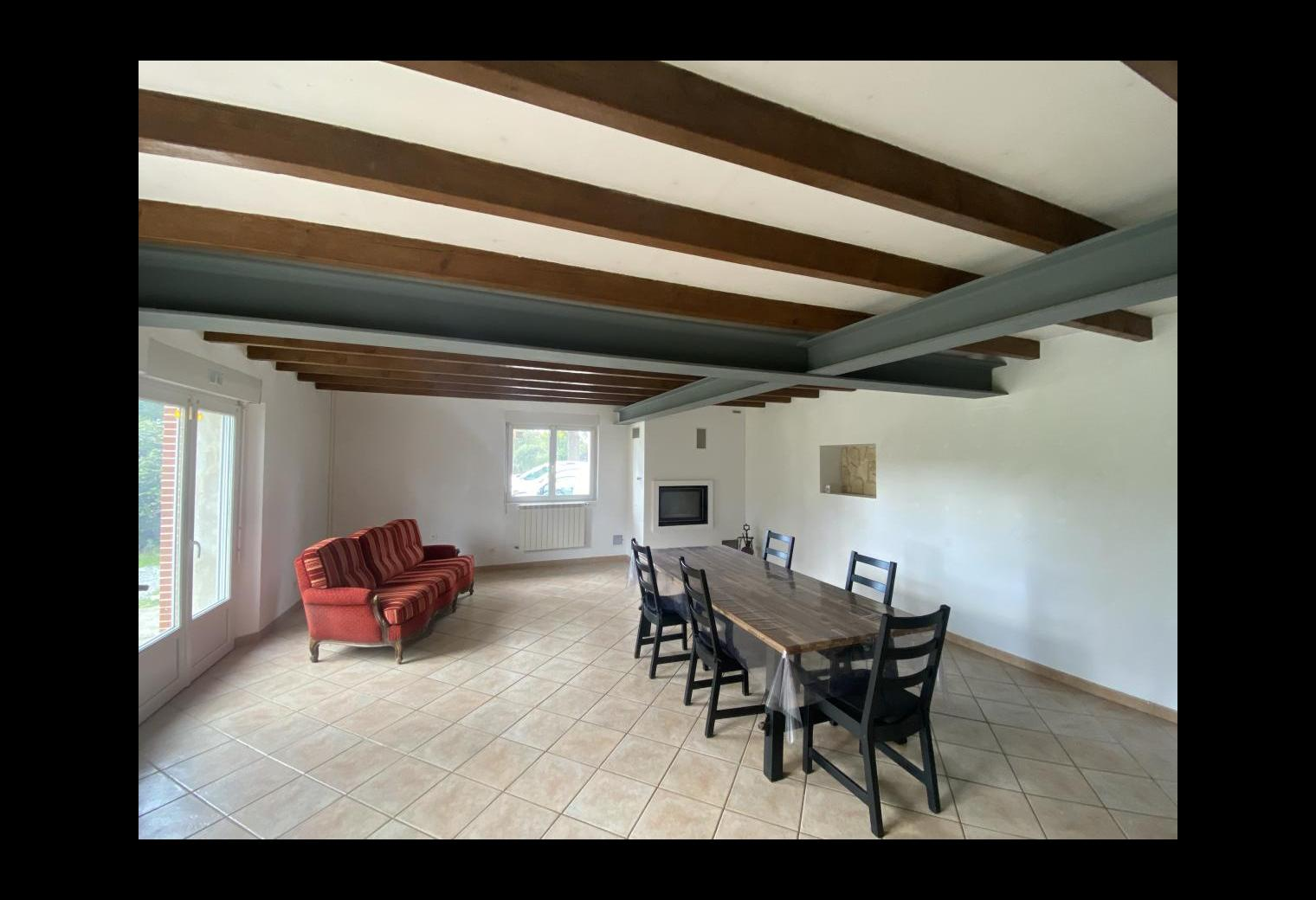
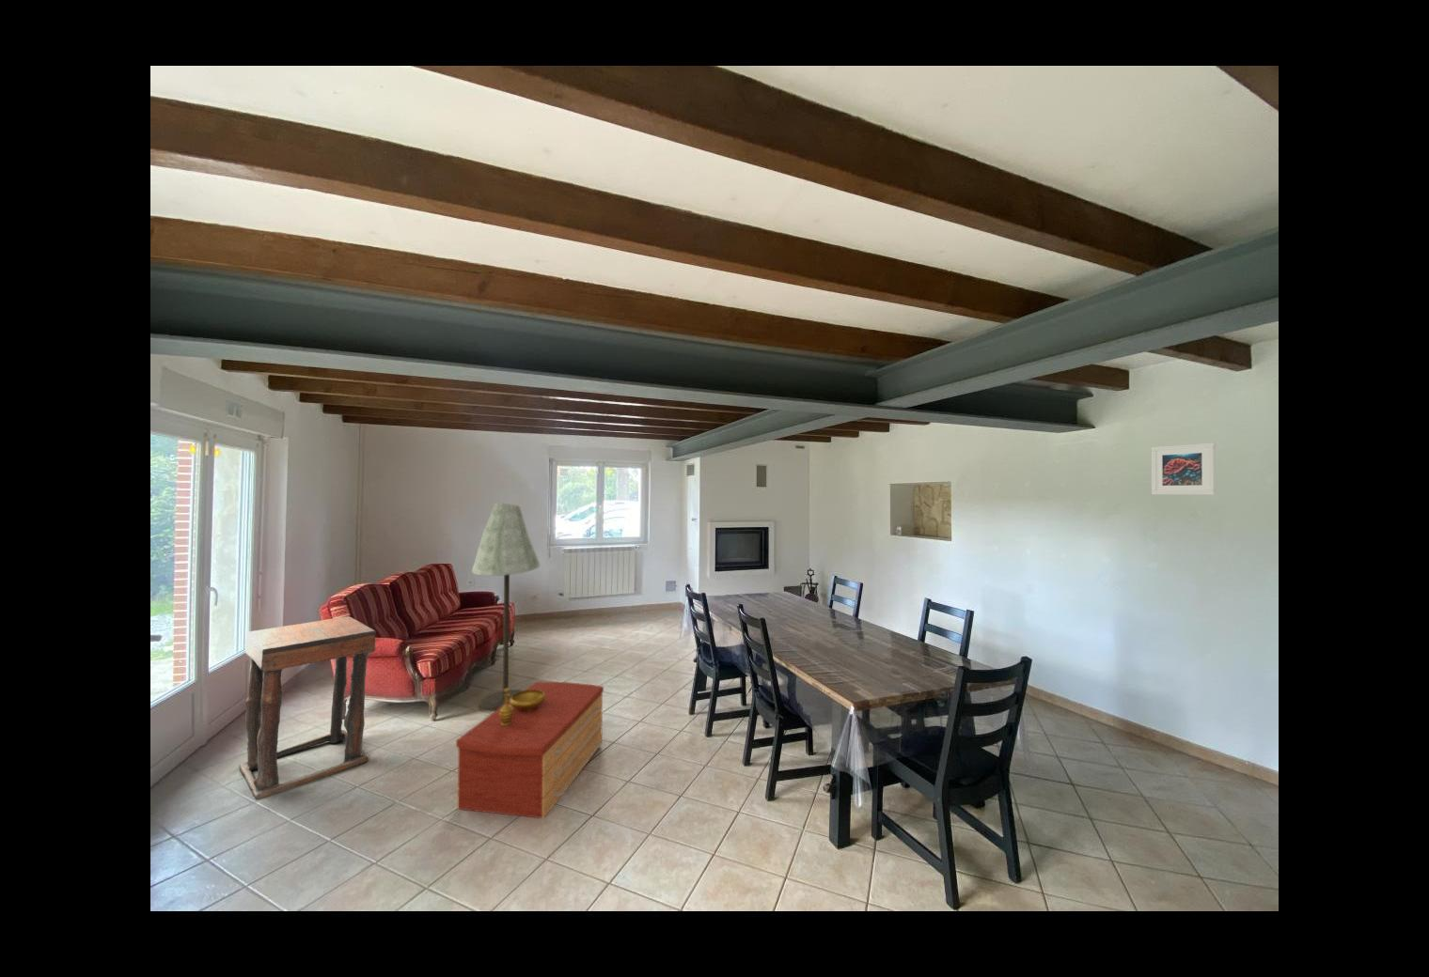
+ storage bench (538, 741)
+ side table (332, 696)
+ floor lamp (506, 601)
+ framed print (1181, 470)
+ decorative bowl (521, 695)
